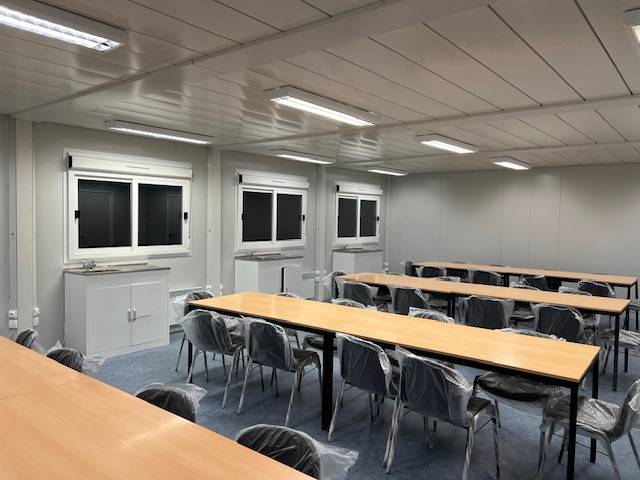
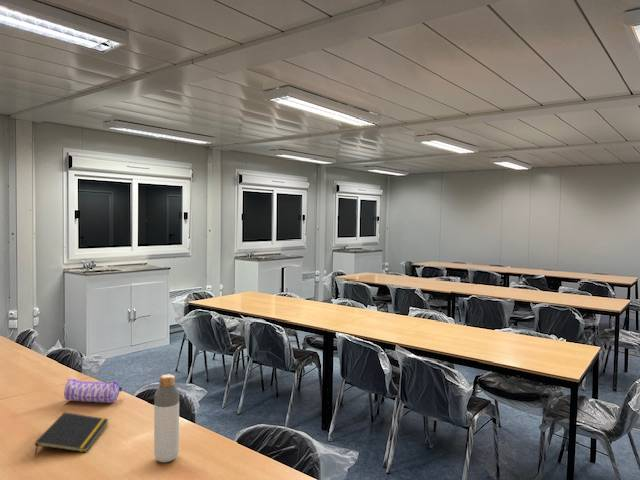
+ notepad (74, 431)
+ pencil case (92, 390)
+ bottle (166, 417)
